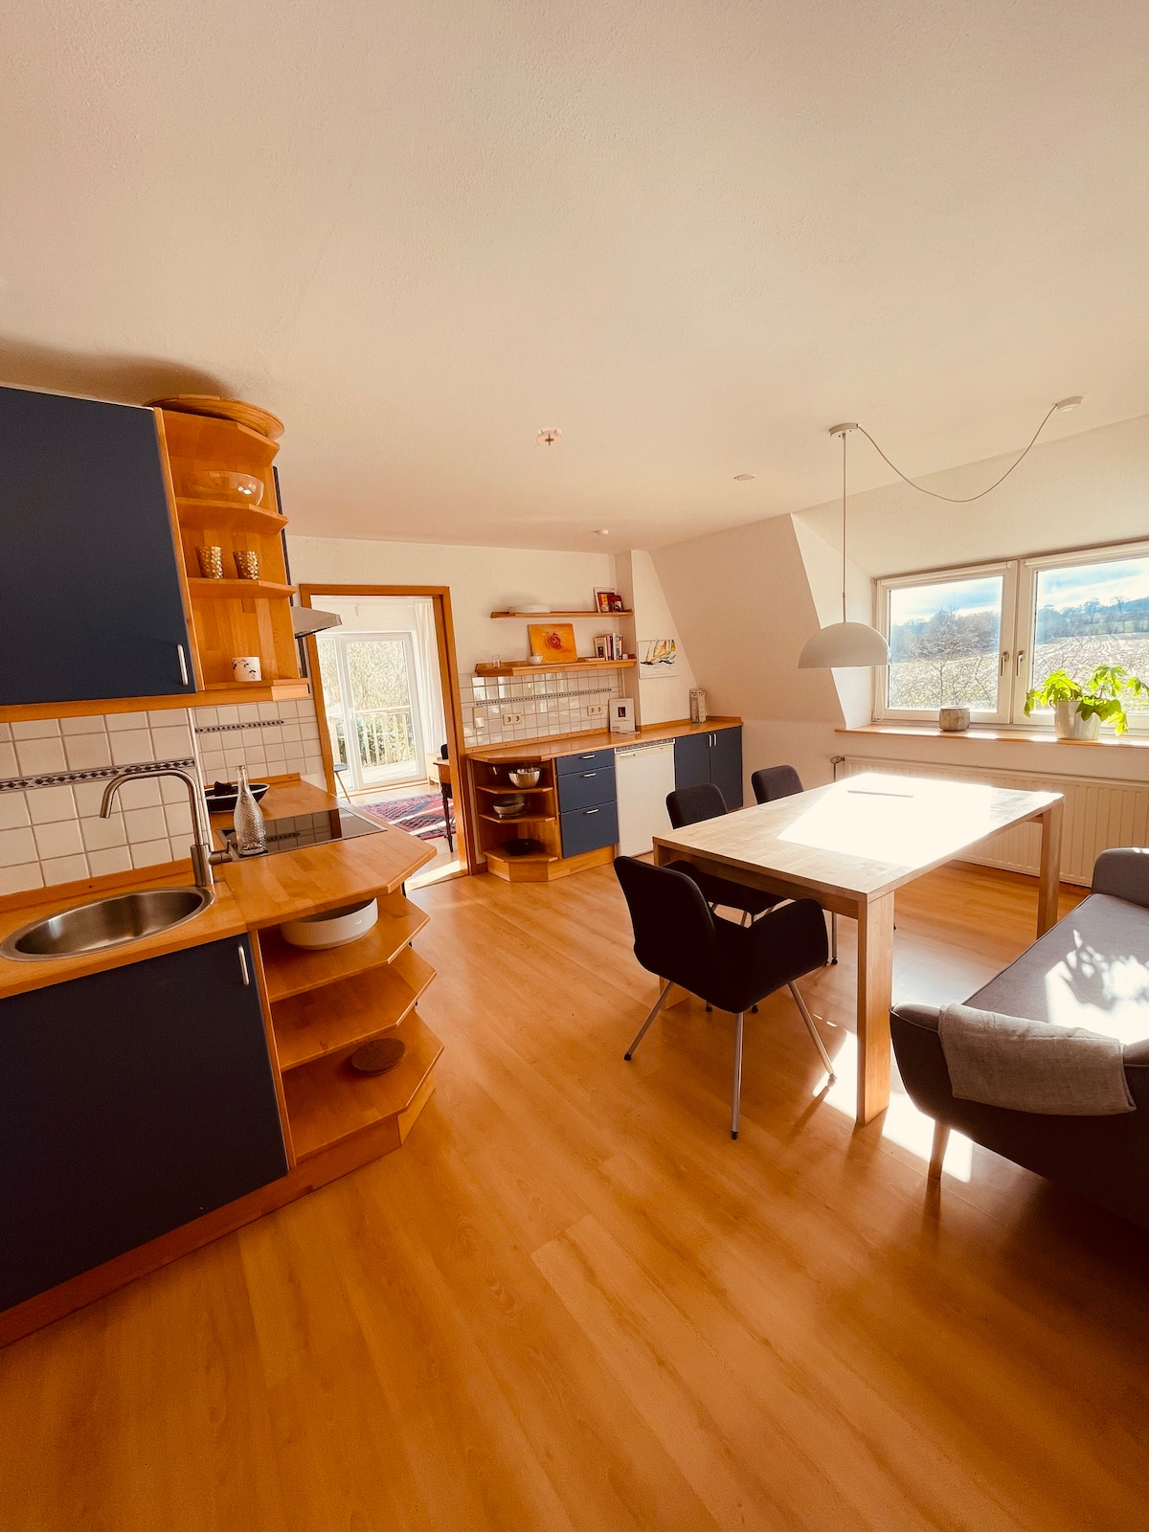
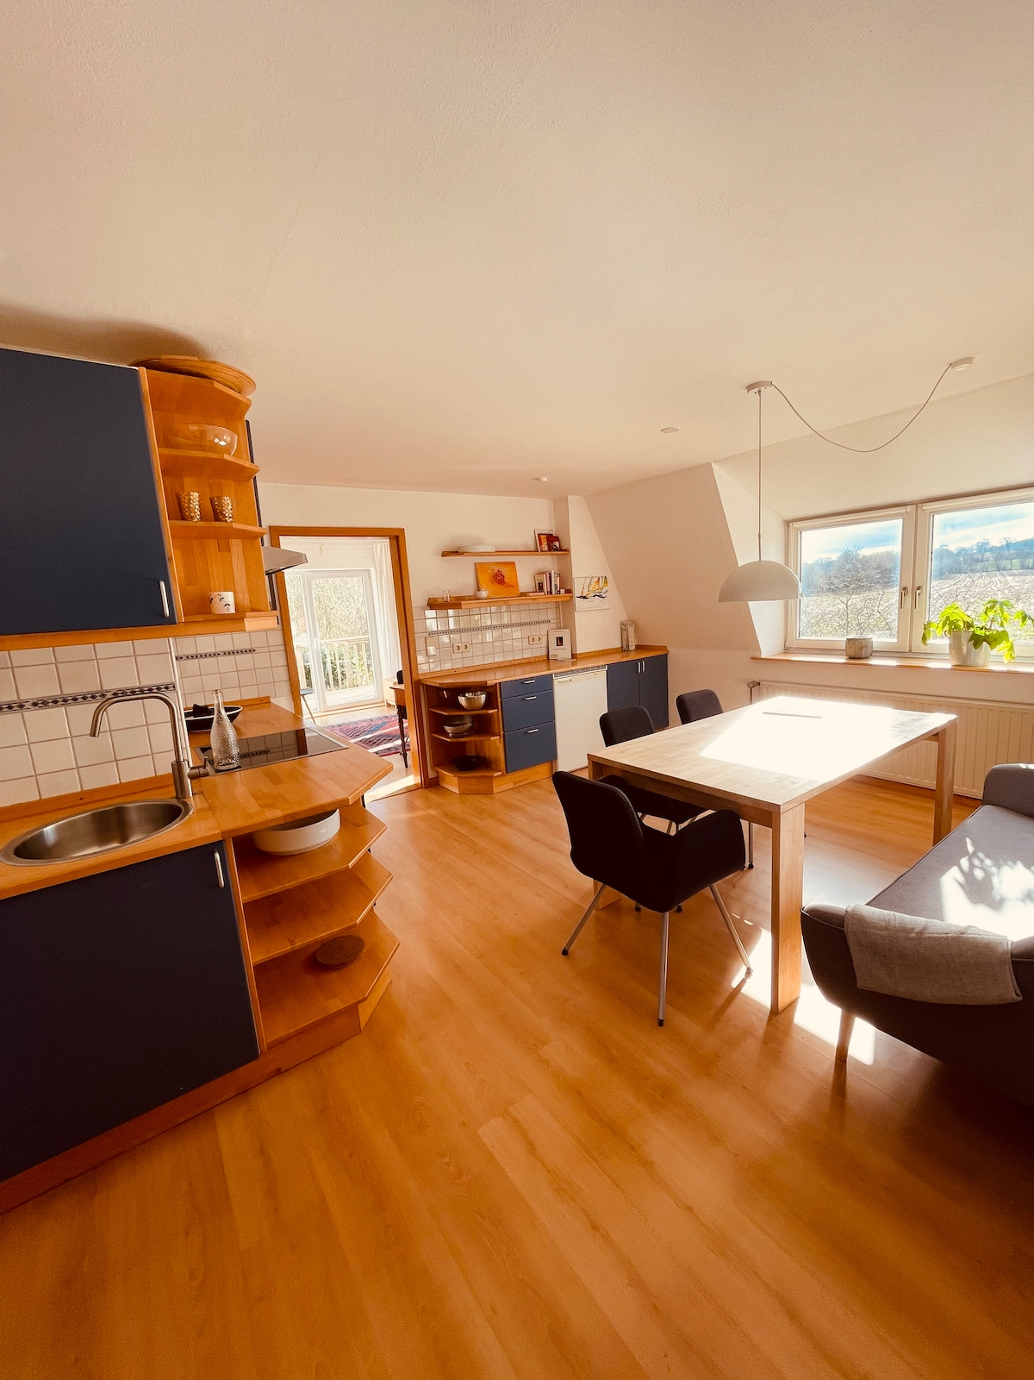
- smoke detector (548, 437)
